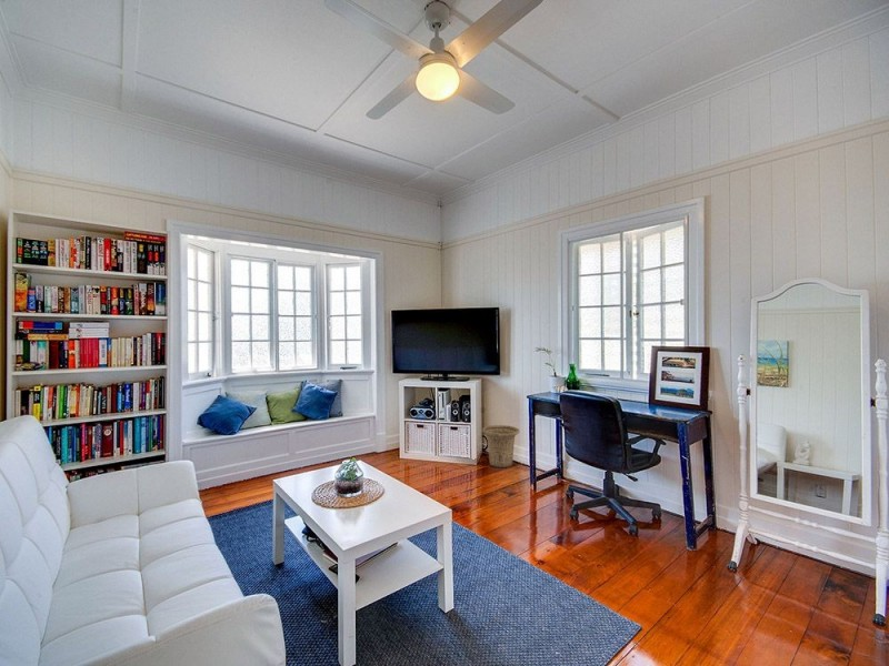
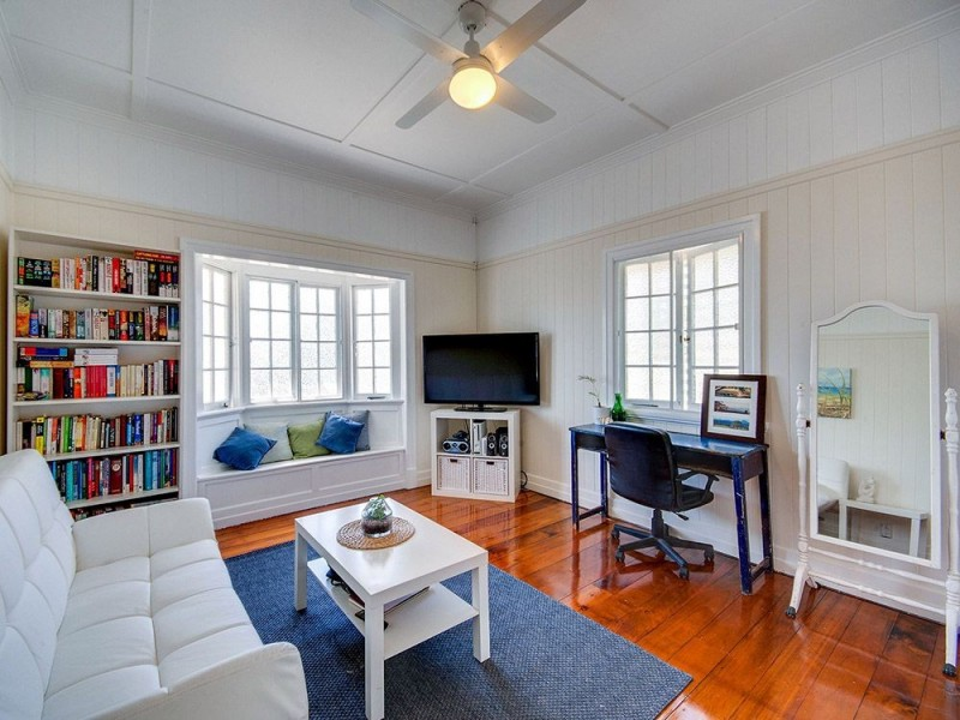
- basket (500, 446)
